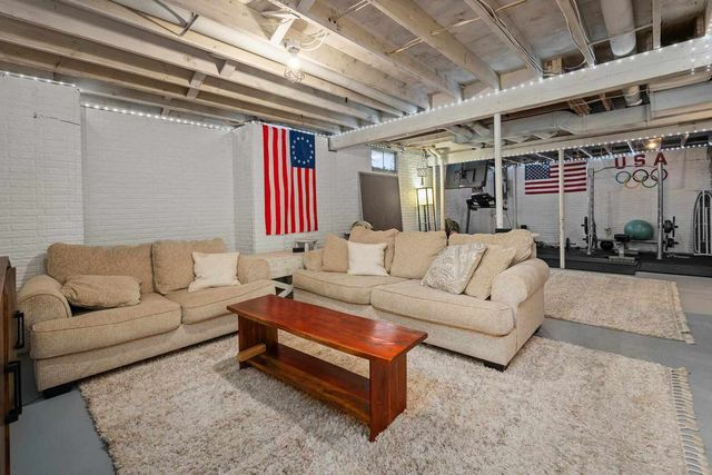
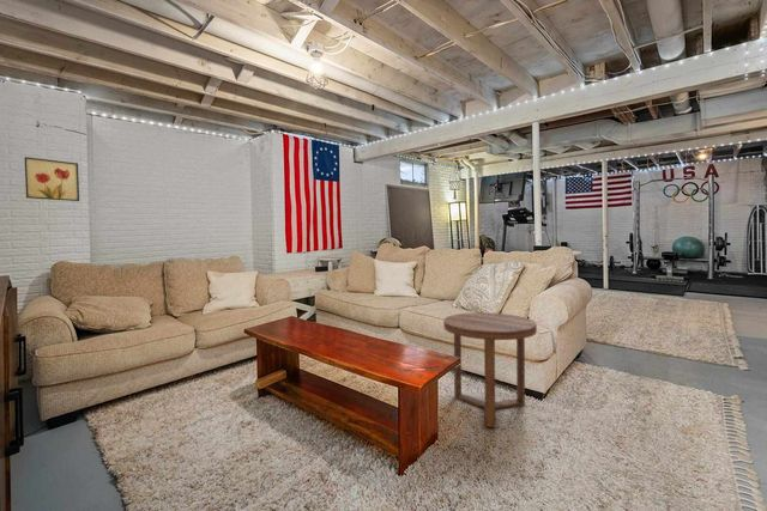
+ wall art (53, 180)
+ side table (489, 364)
